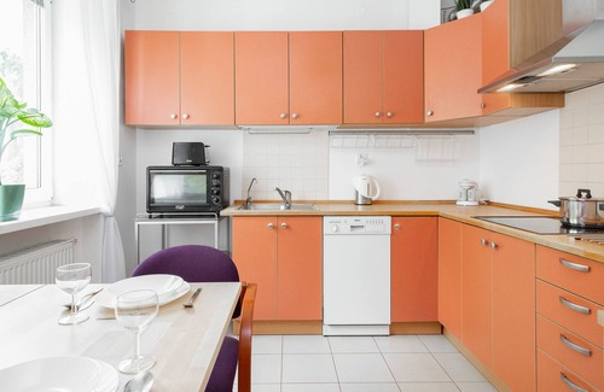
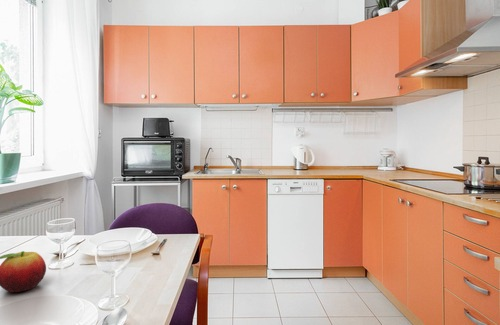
+ fruit (22, 269)
